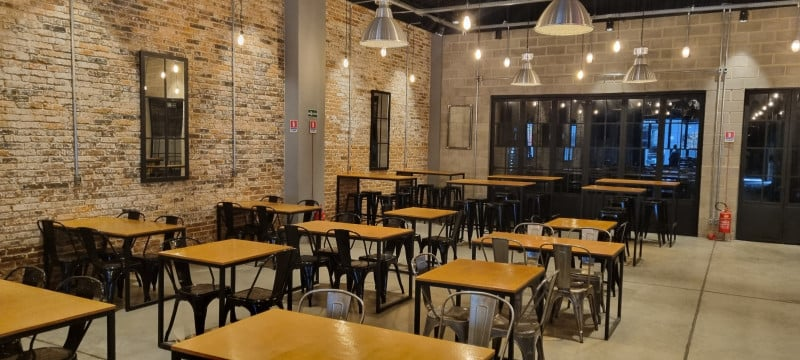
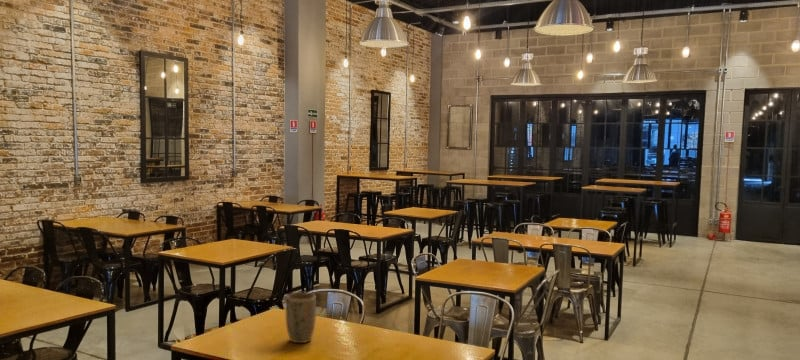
+ plant pot (300, 317)
